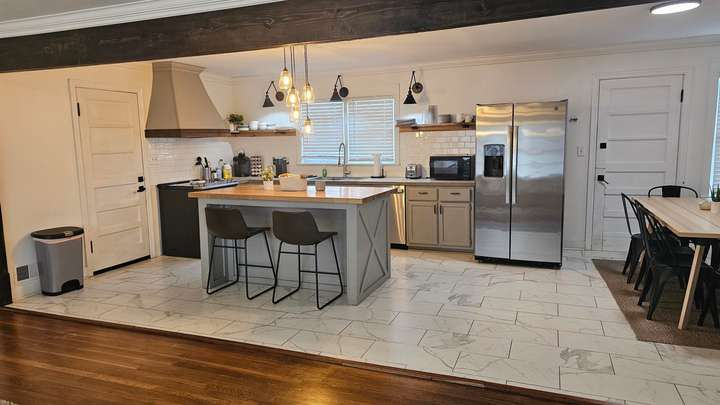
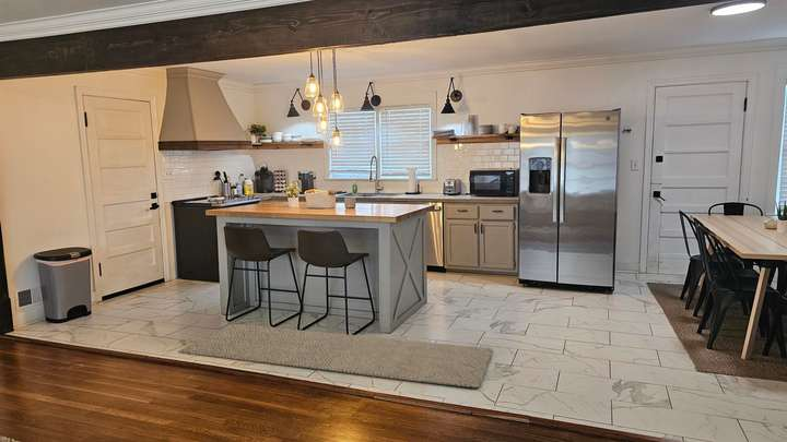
+ rug (333, 350)
